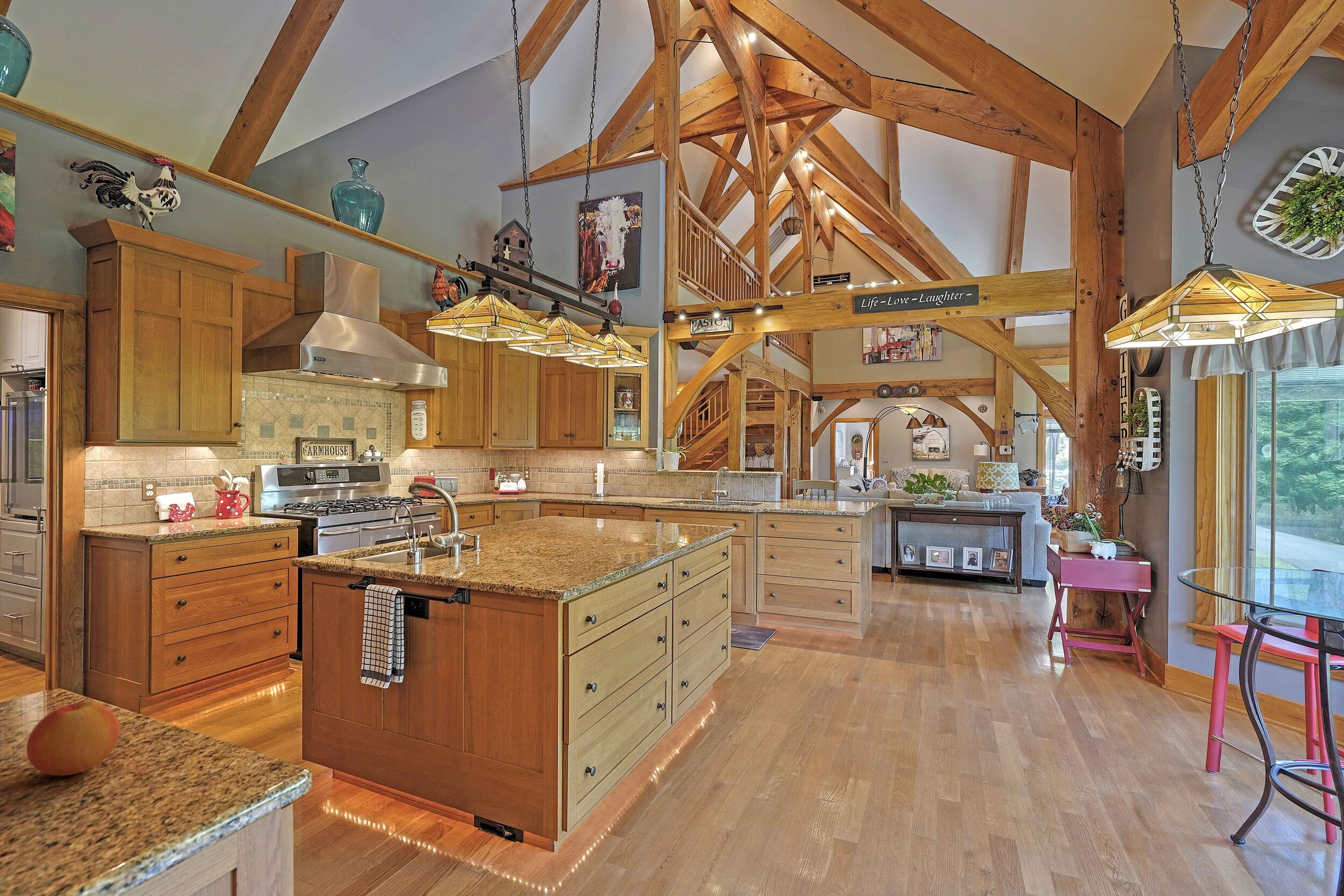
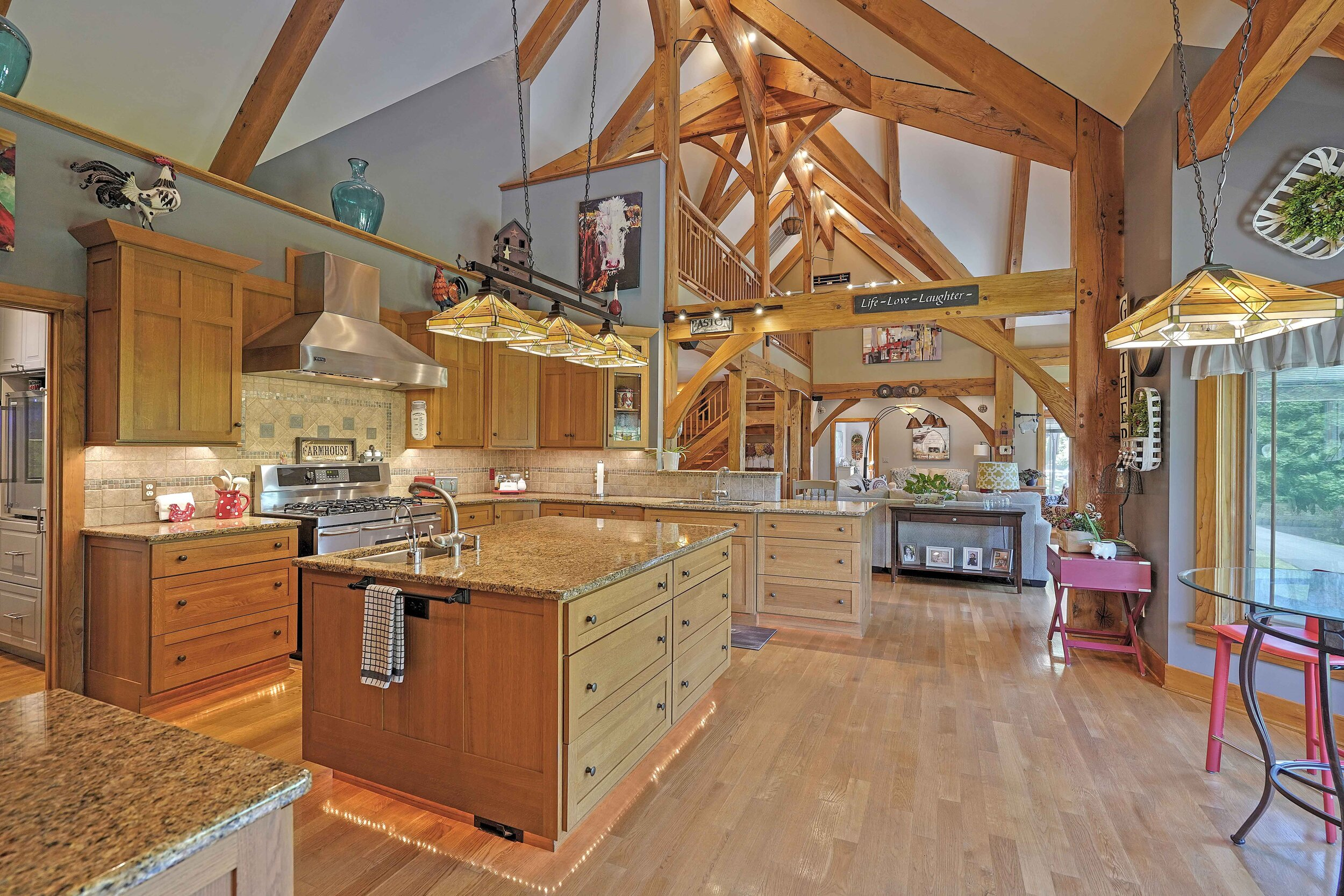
- apple (74, 735)
